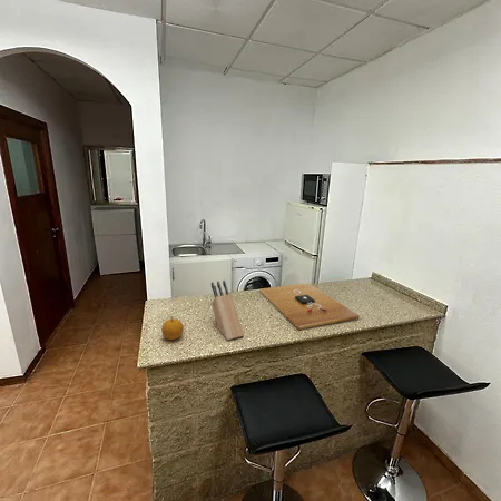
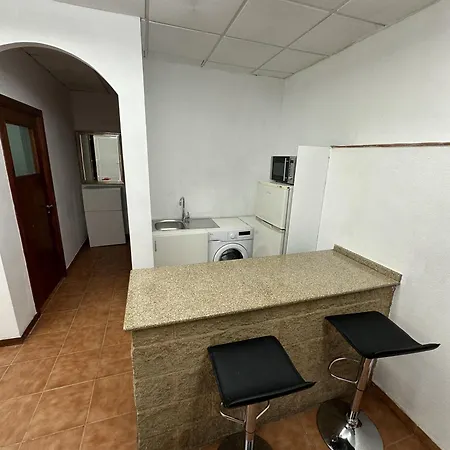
- fruit (173, 326)
- cutting board (304, 301)
- knife block (225, 307)
